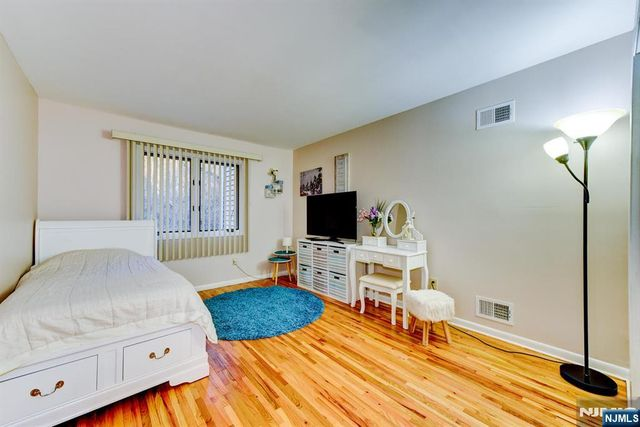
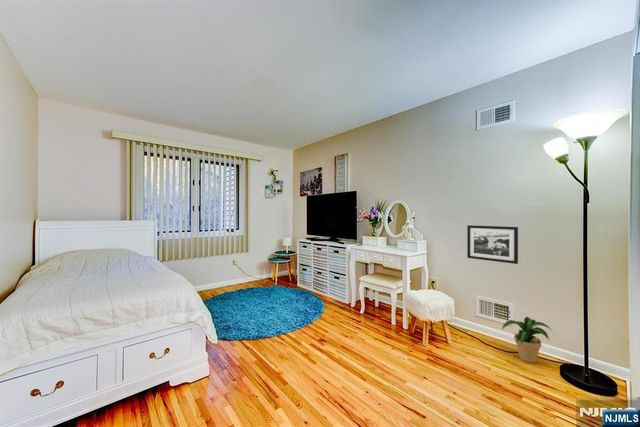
+ picture frame (491, 243)
+ potted plant (527, 339)
